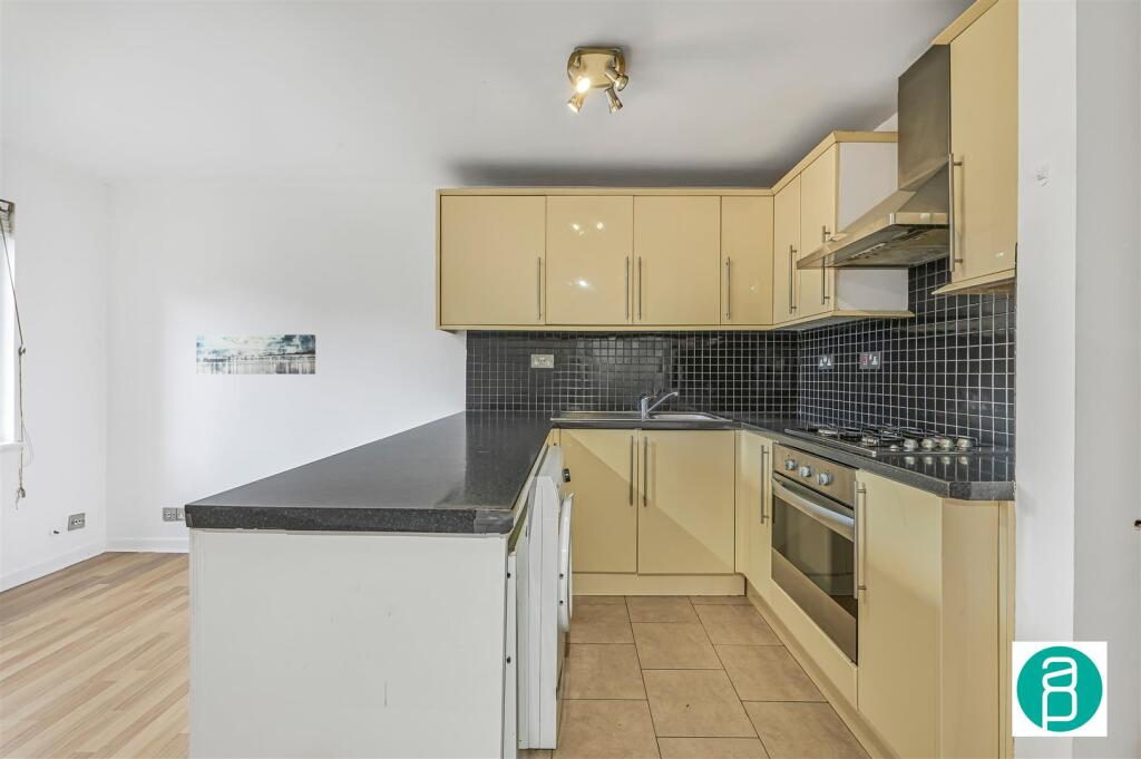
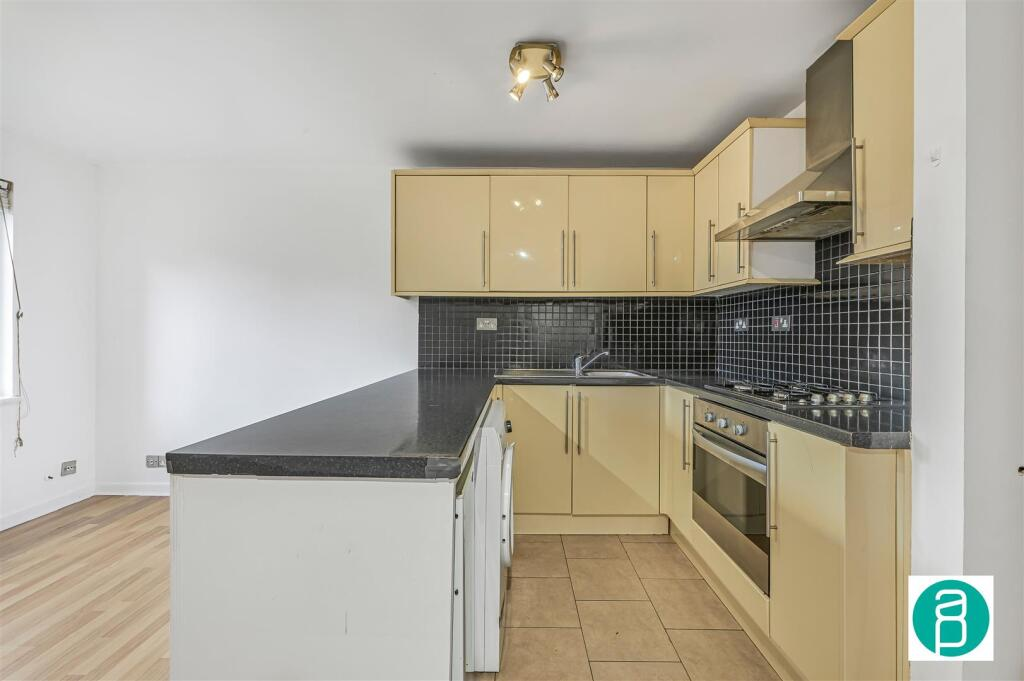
- wall art (255, 354)
